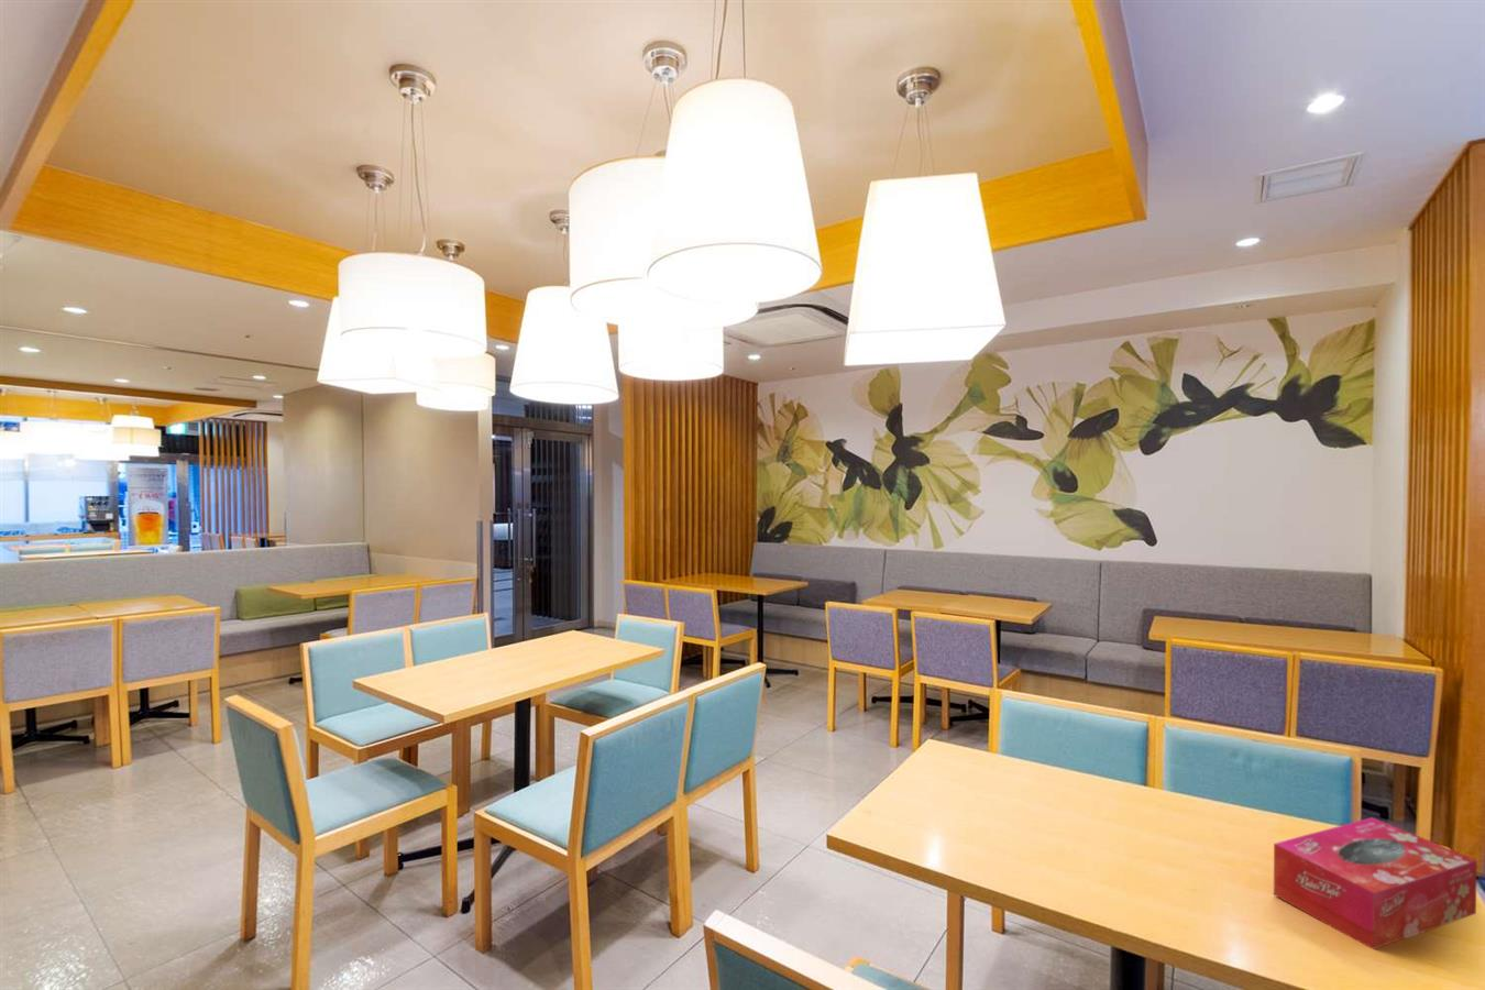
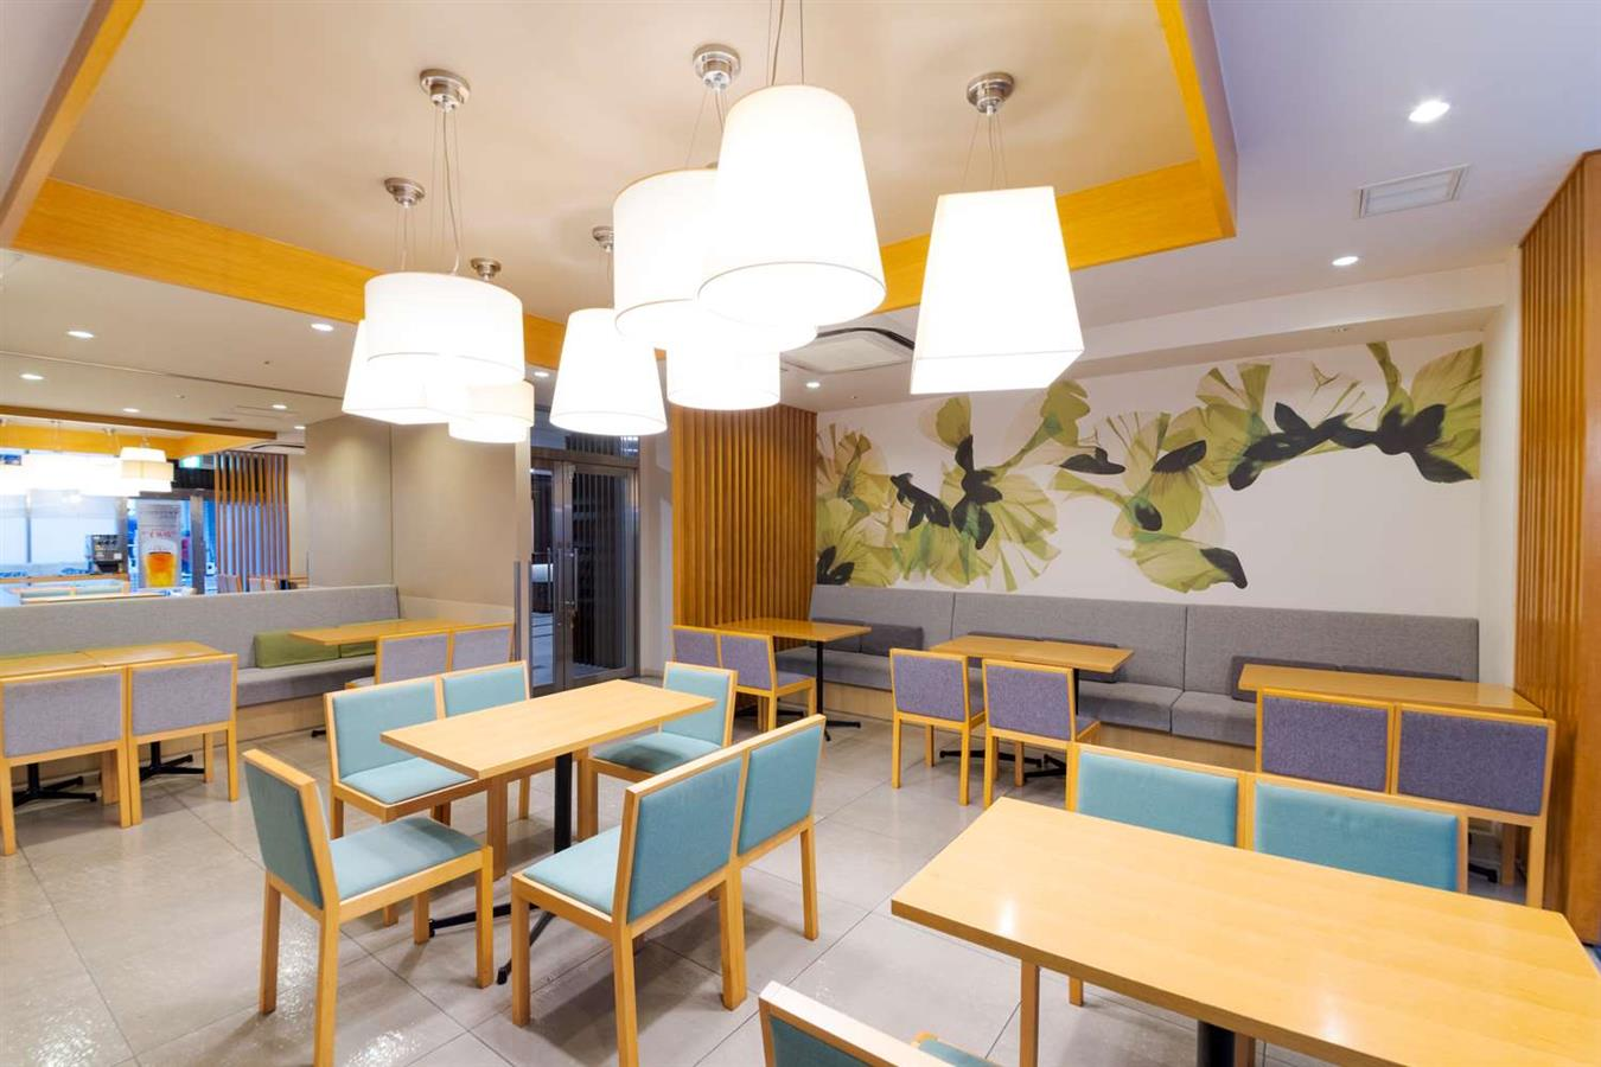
- tissue box (1371, 876)
